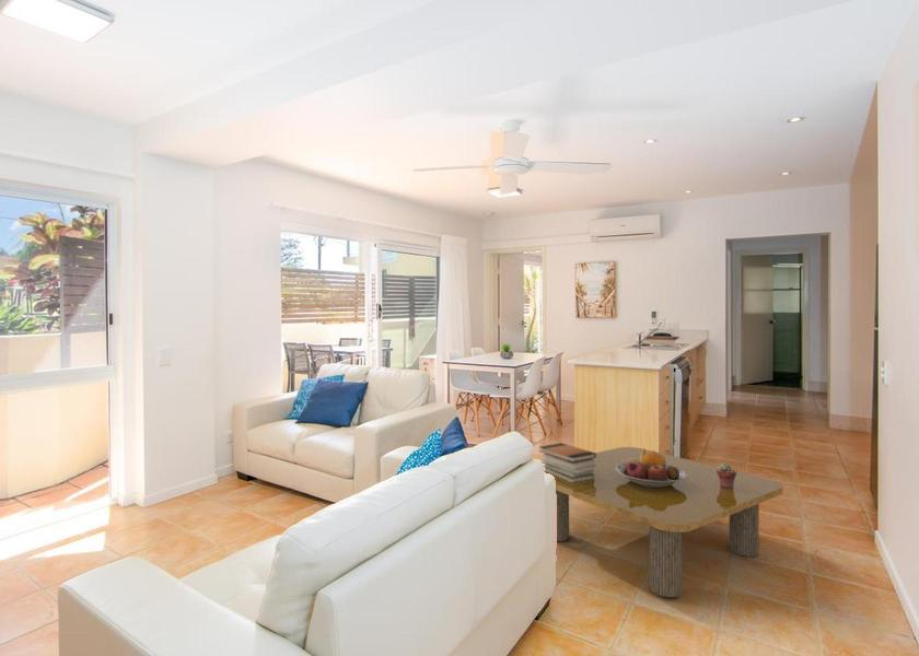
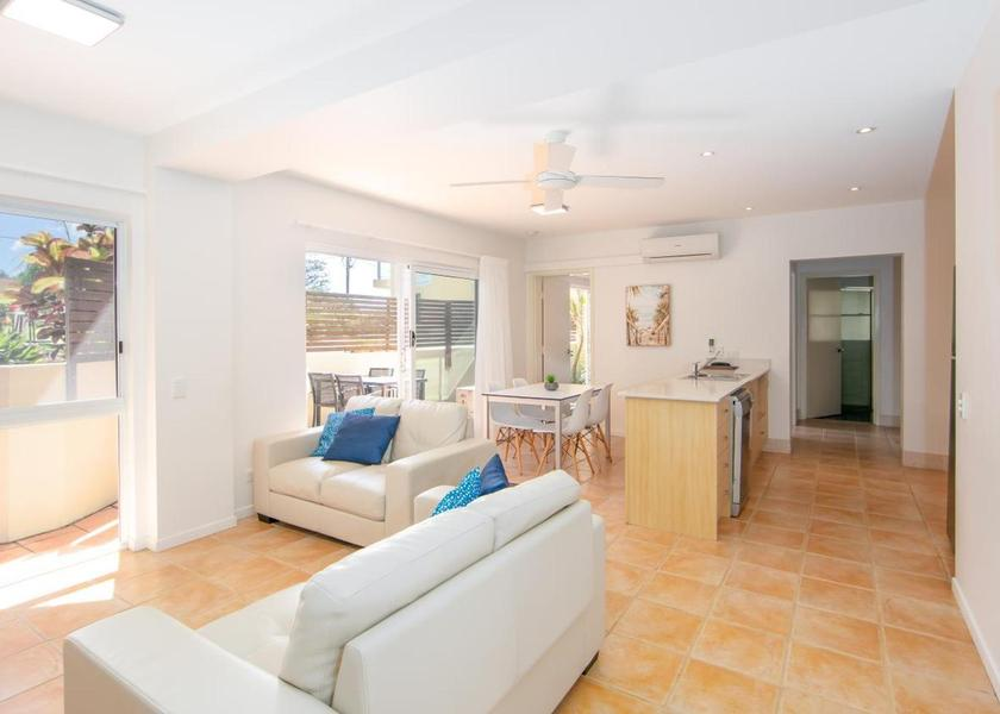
- potted succulent (725, 475)
- coffee table (647, 509)
- fruit bowl (650, 467)
- book stack (567, 461)
